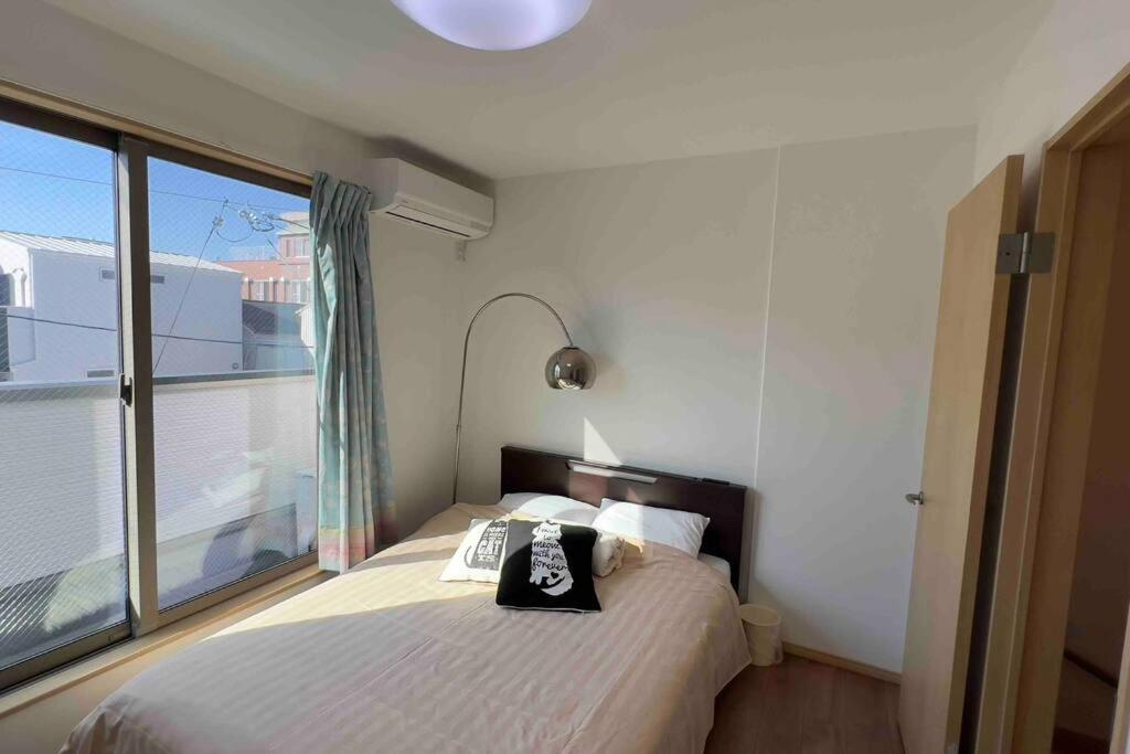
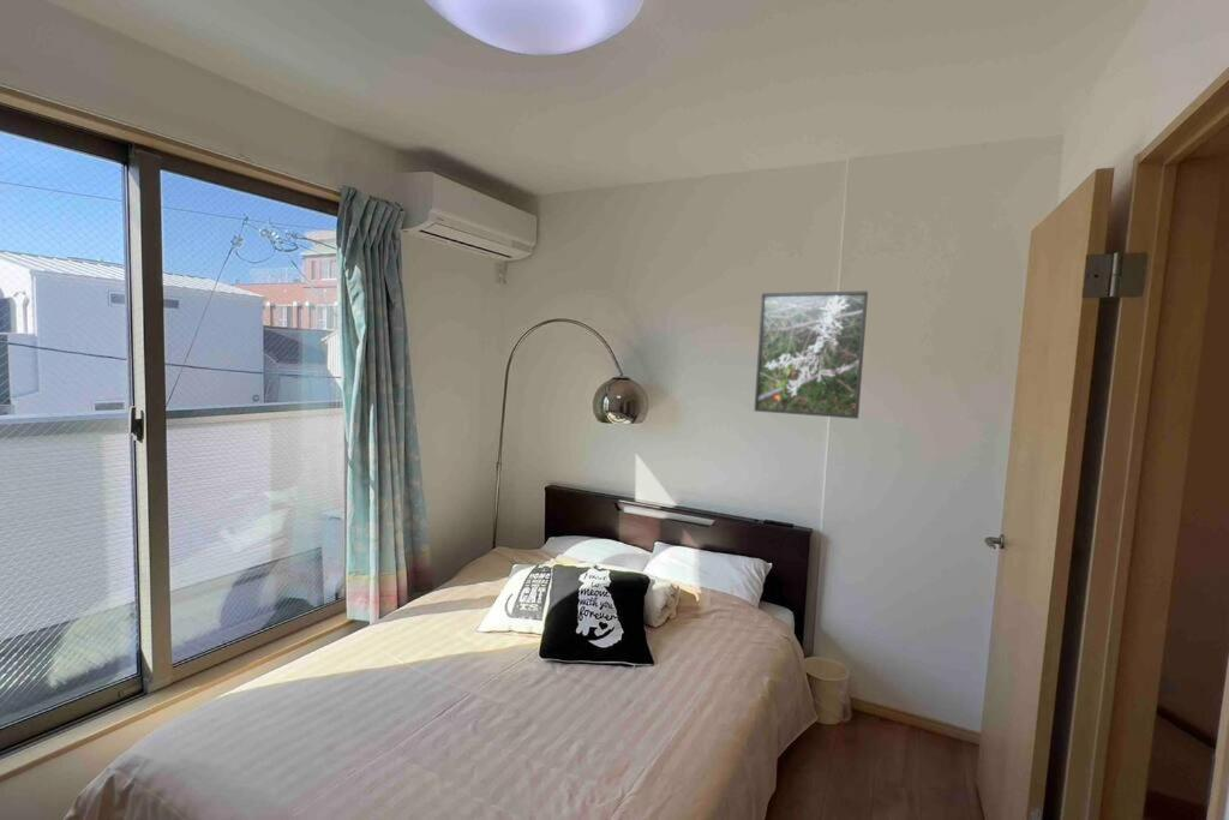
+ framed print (808, 353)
